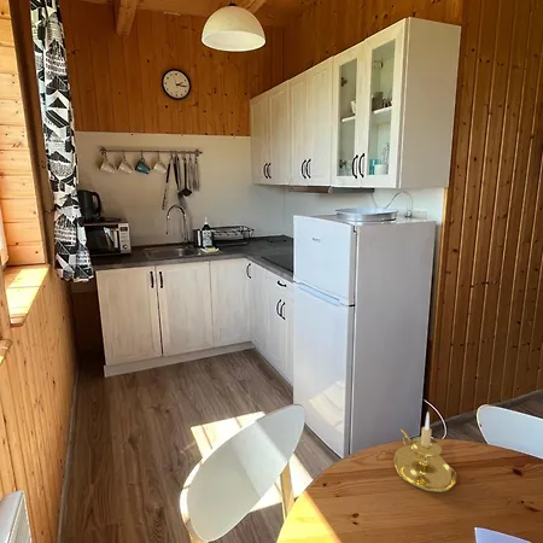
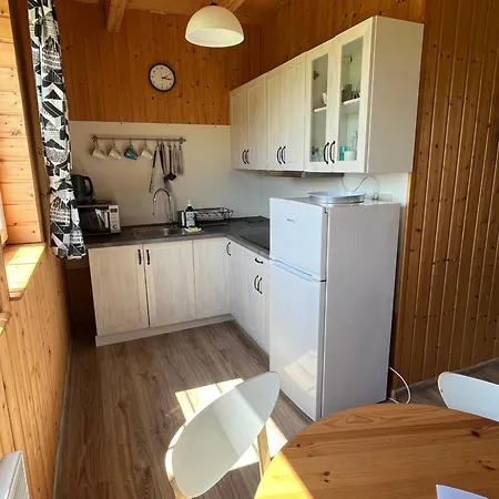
- candle holder (422, 439)
